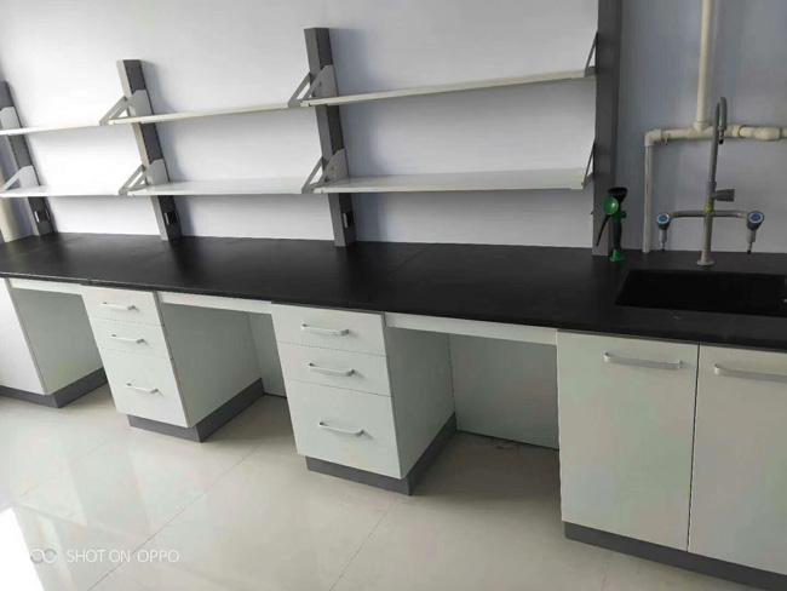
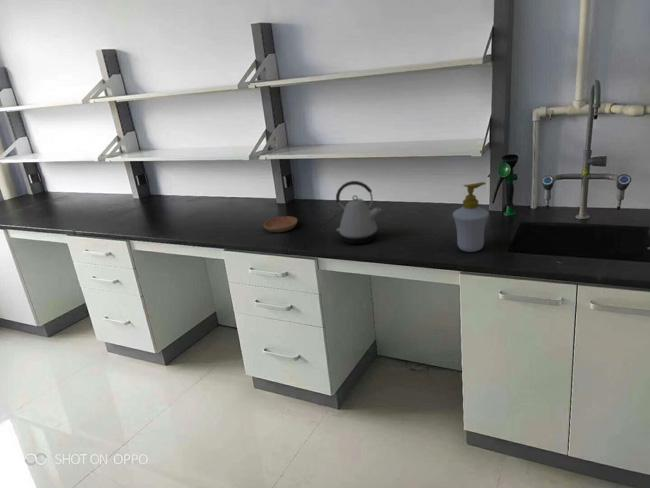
+ kettle (357, 210)
+ soap bottle (470, 216)
+ saucer (280, 224)
